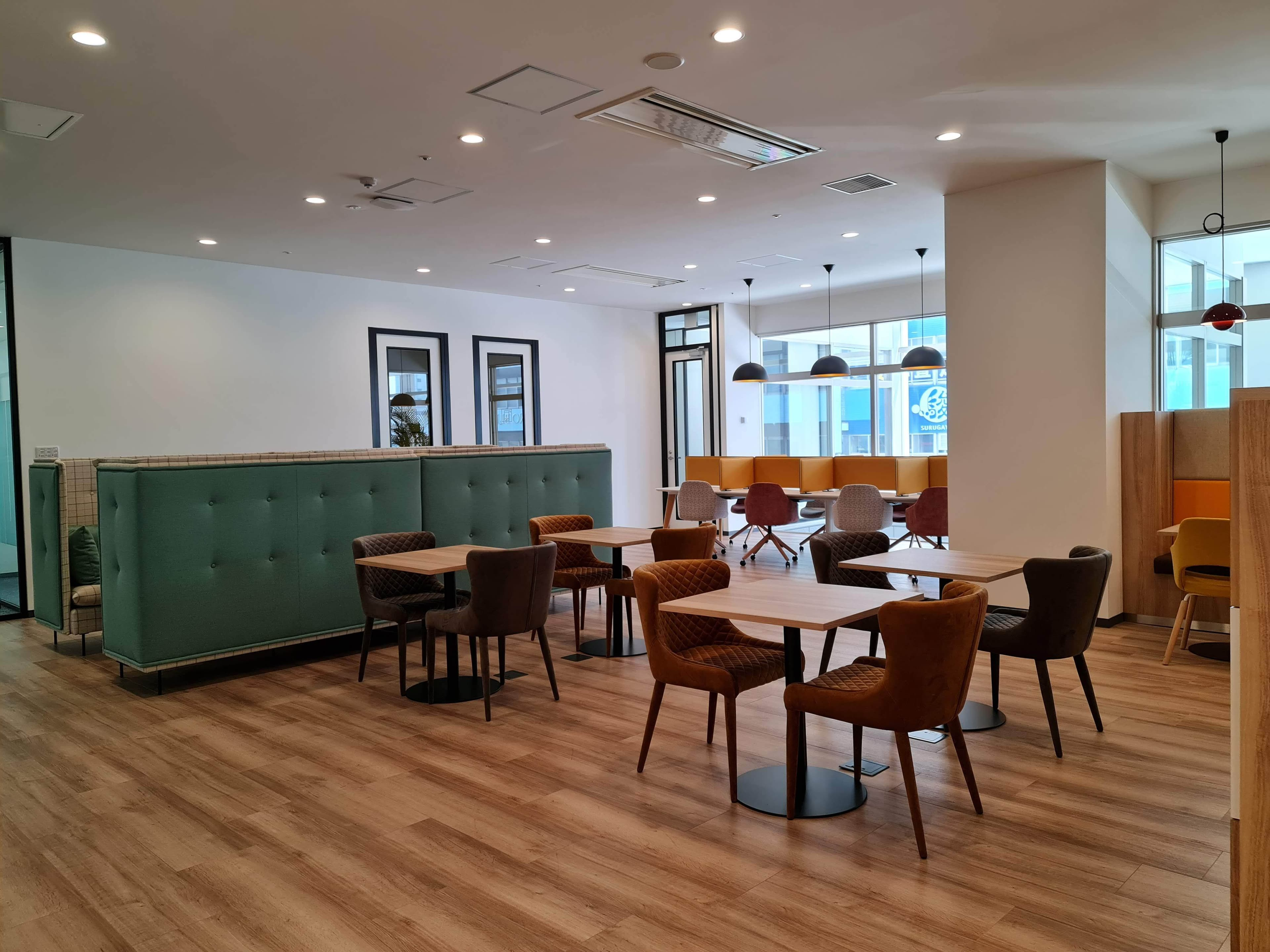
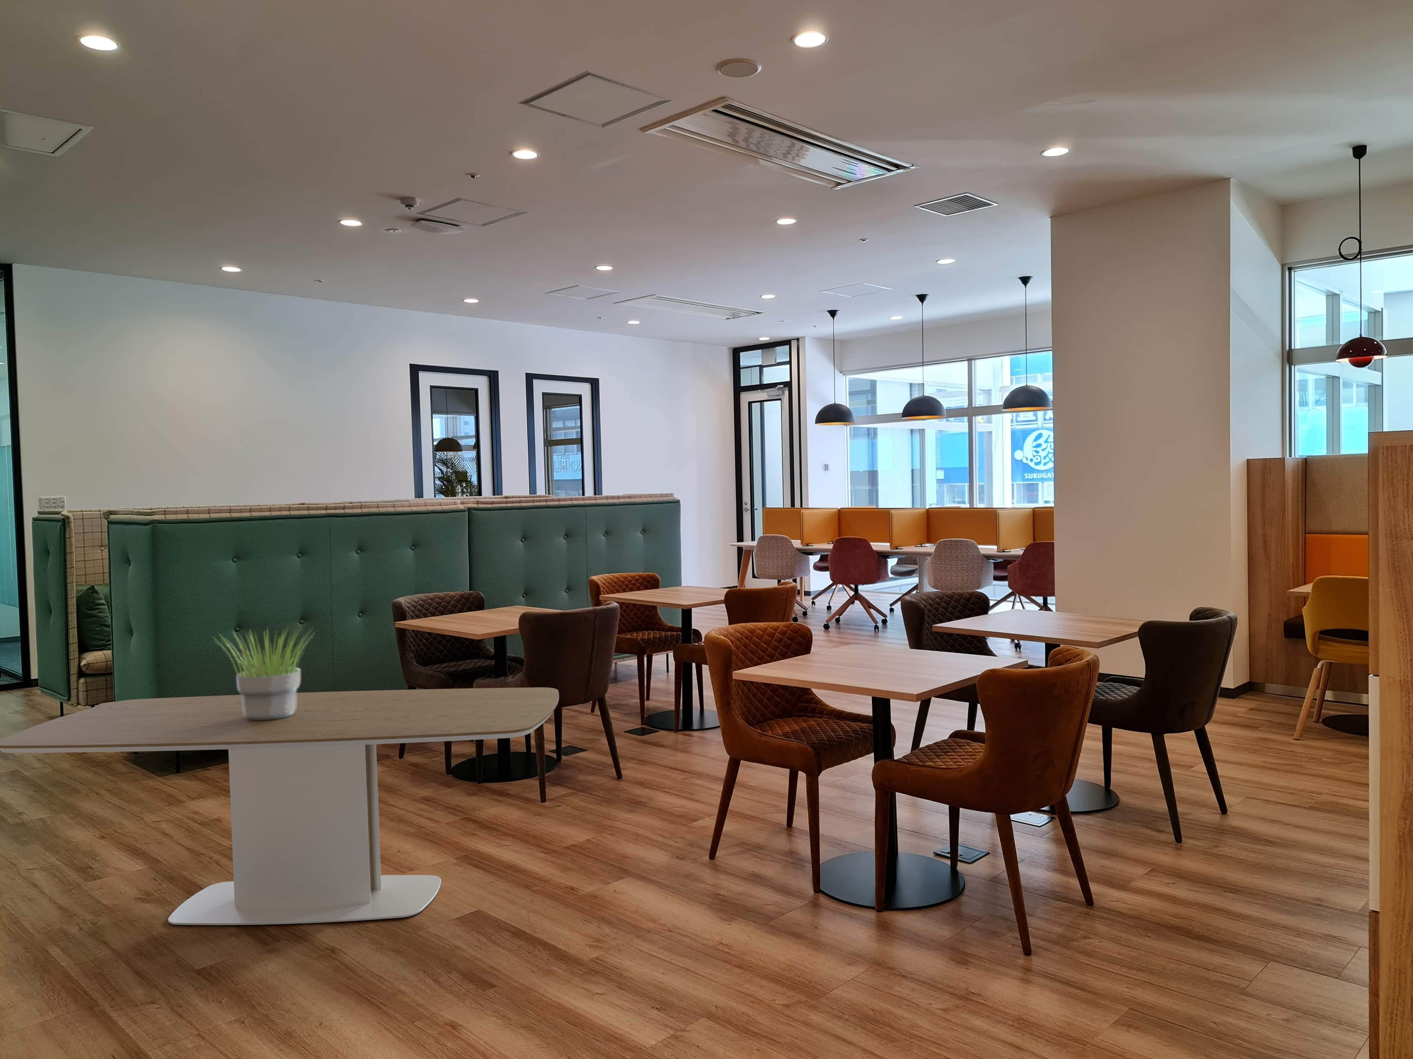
+ potted plant (267, 674)
+ dining table (306, 806)
